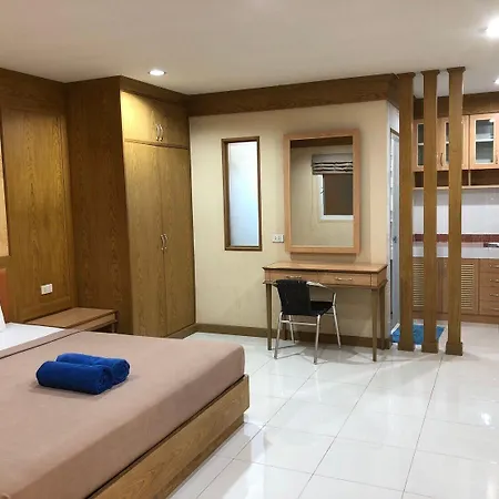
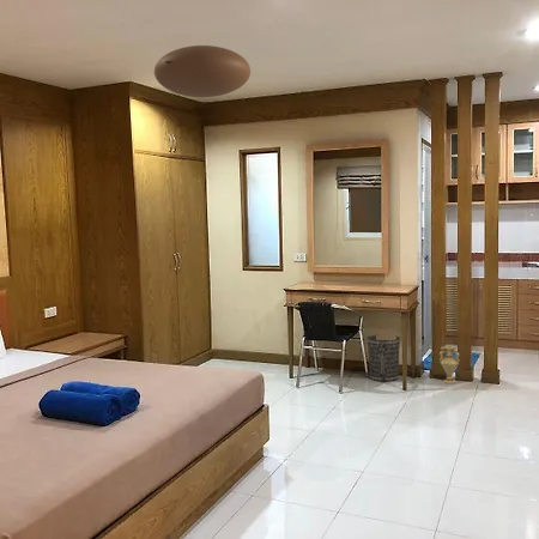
+ vase (449, 363)
+ wastebasket (383, 357)
+ ceiling light (202, 72)
